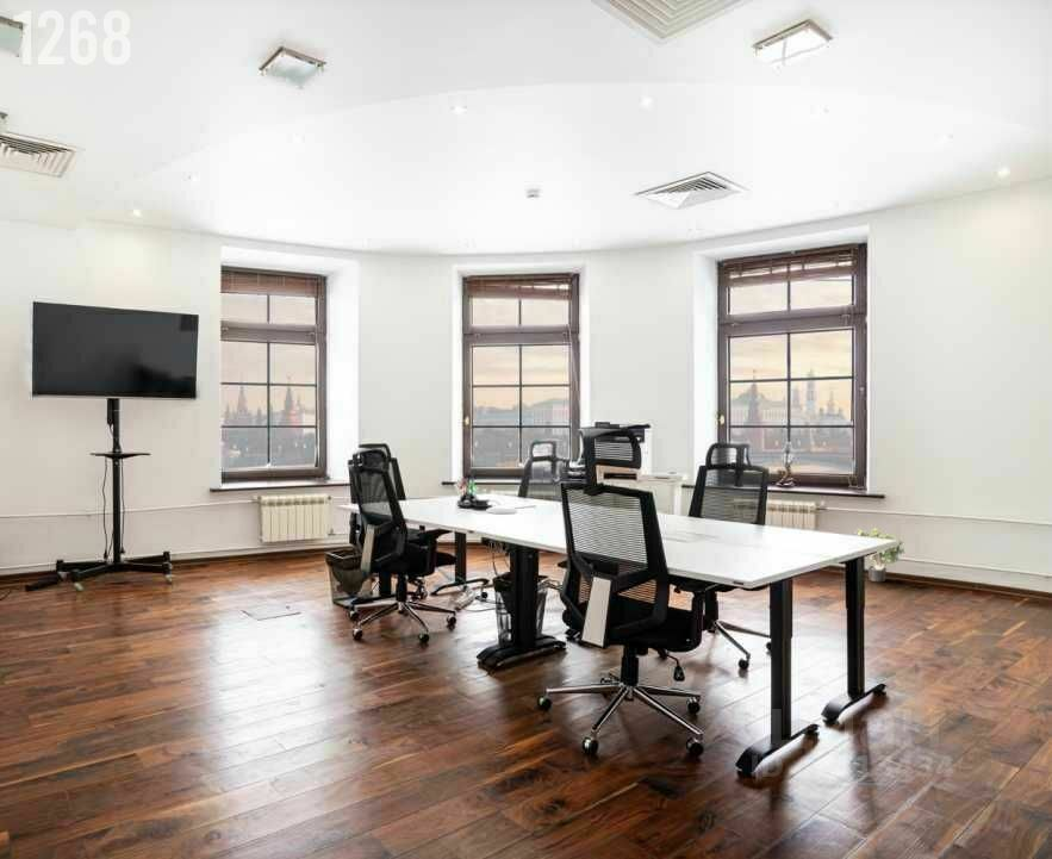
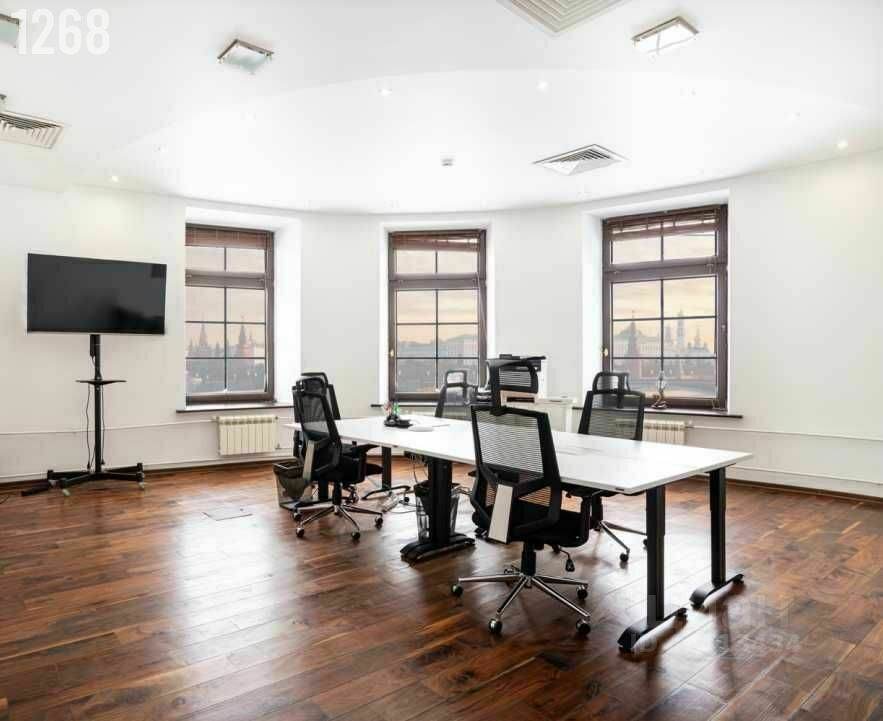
- potted plant (877, 554)
